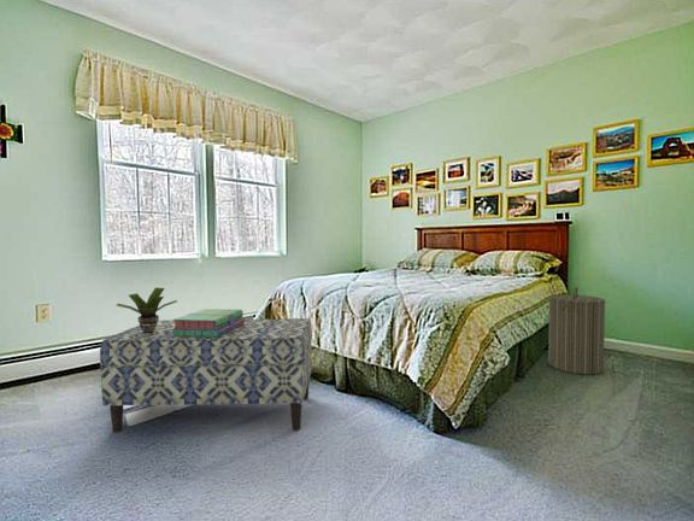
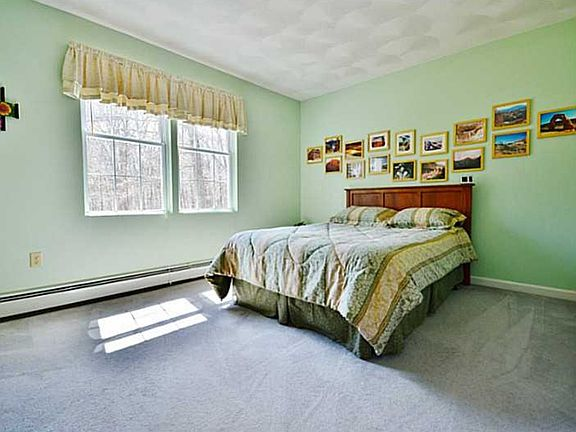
- potted plant (146, 310)
- stack of books (210, 321)
- laundry hamper (575, 327)
- bench (218, 370)
